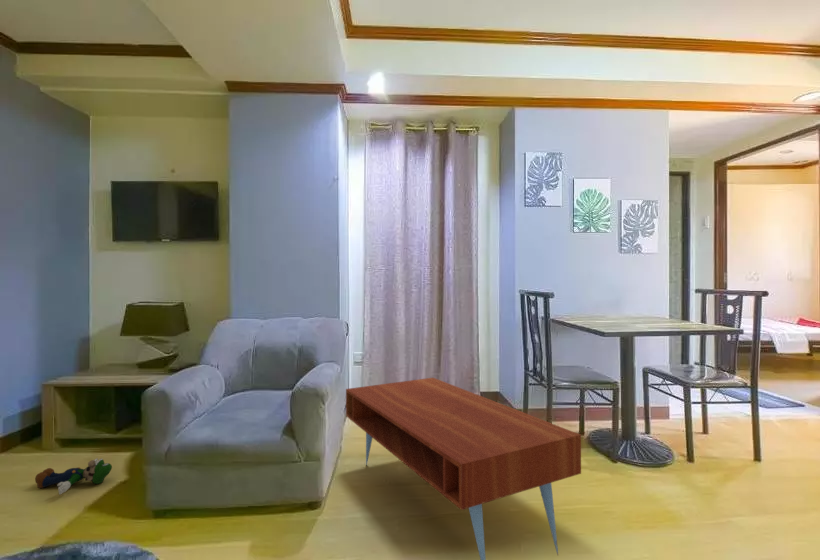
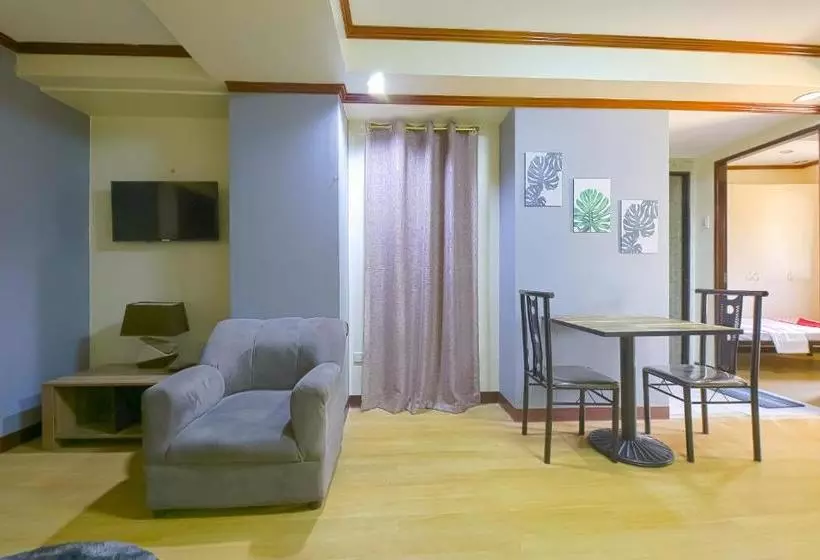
- plush toy (76, 472)
- coffee table (443, 454)
